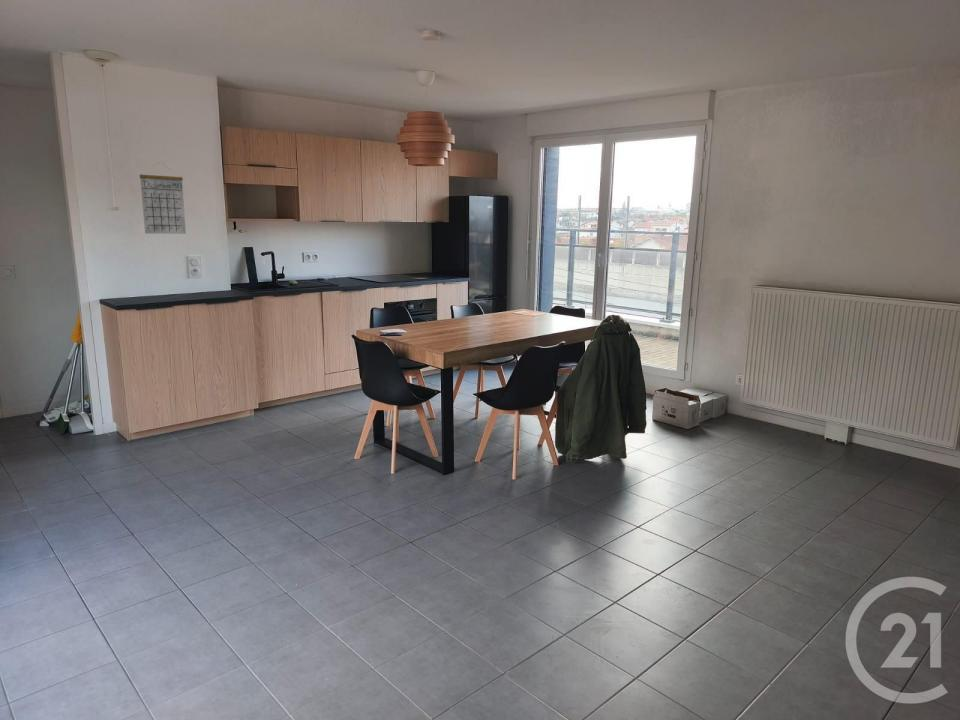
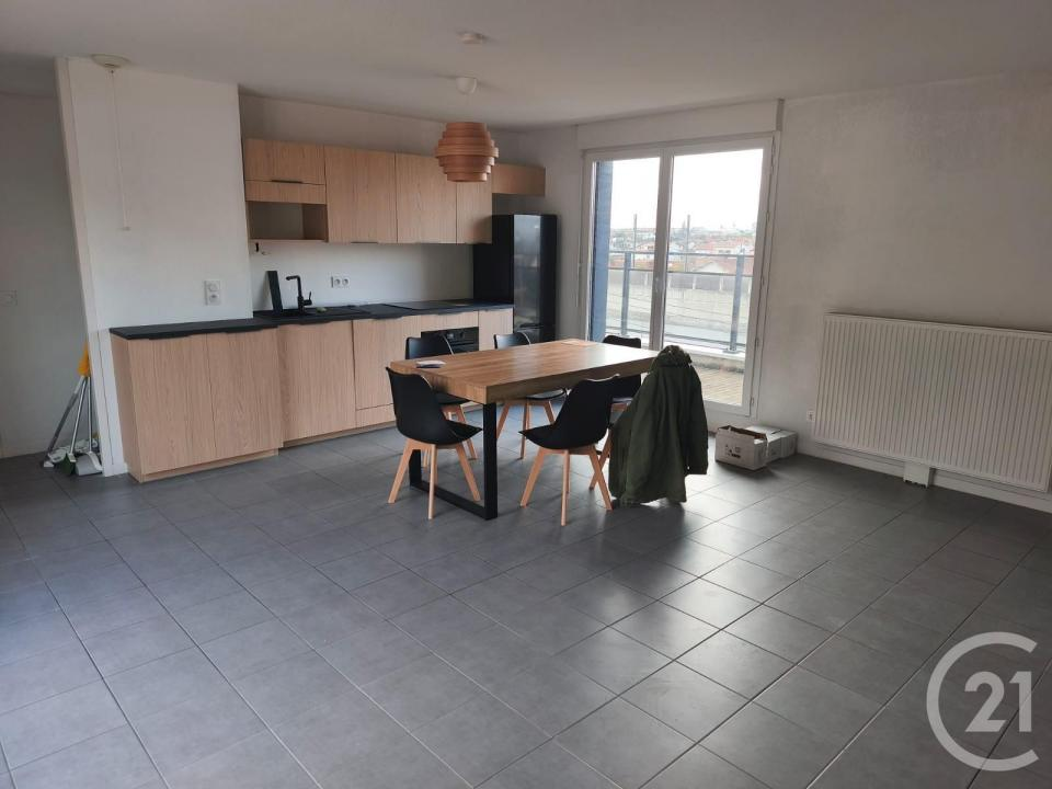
- calendar (163, 198)
